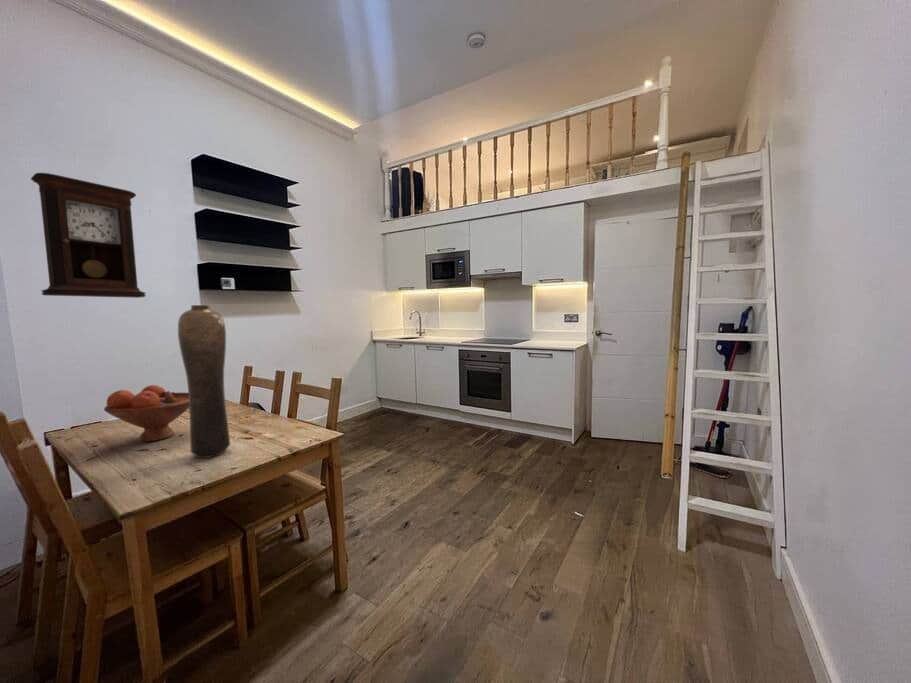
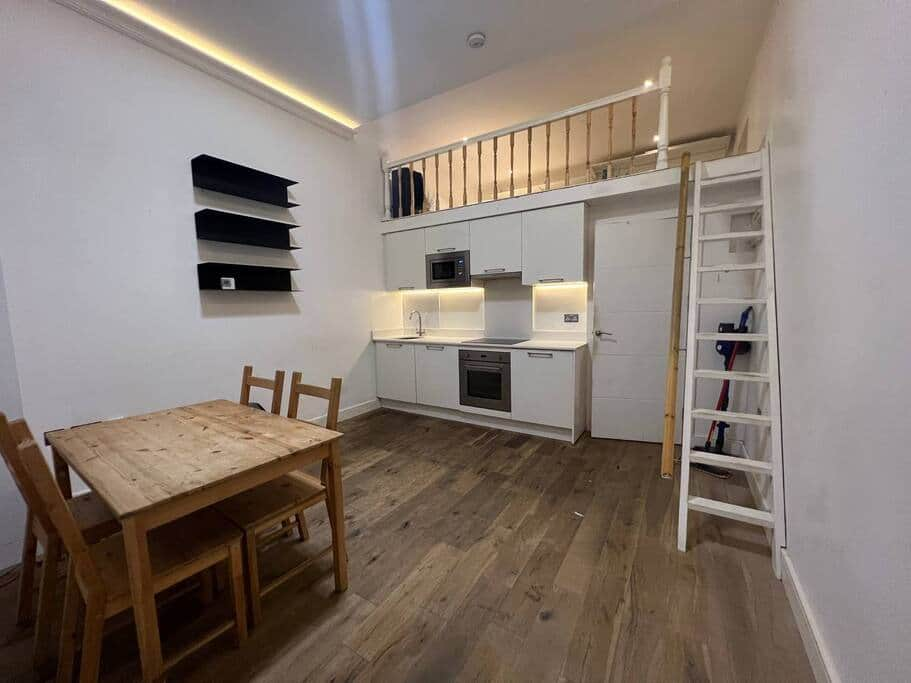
- fruit bowl (155, 411)
- vase (206, 380)
- pendulum clock (93, 241)
